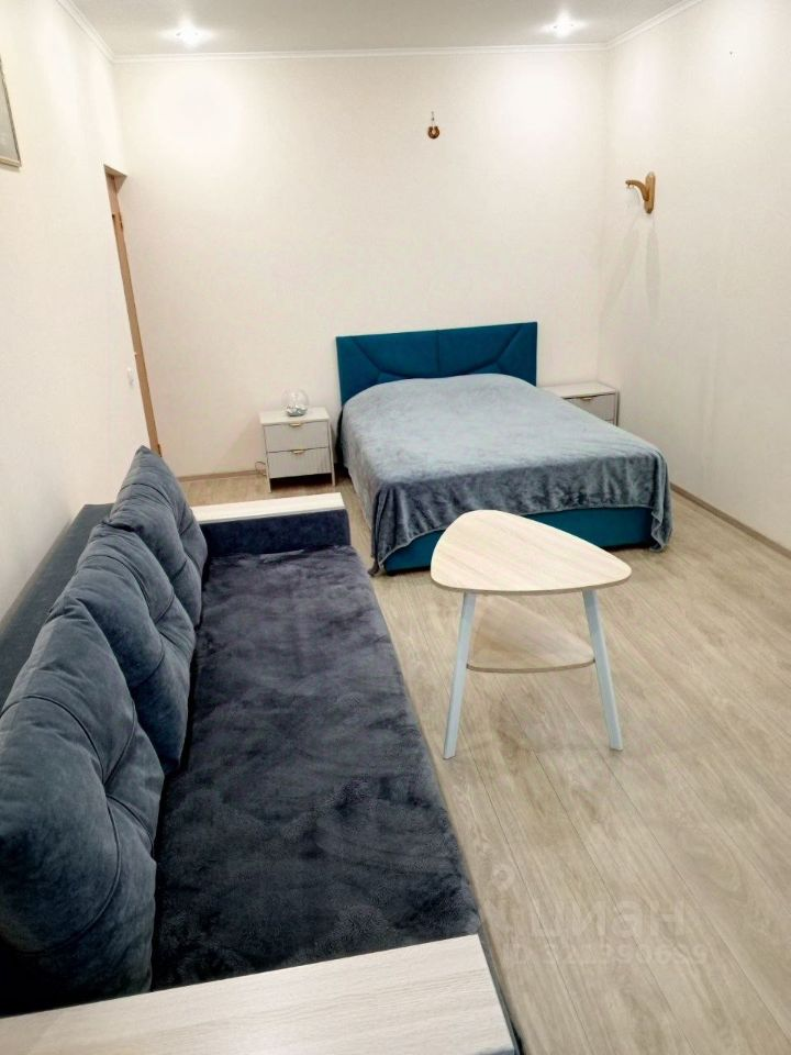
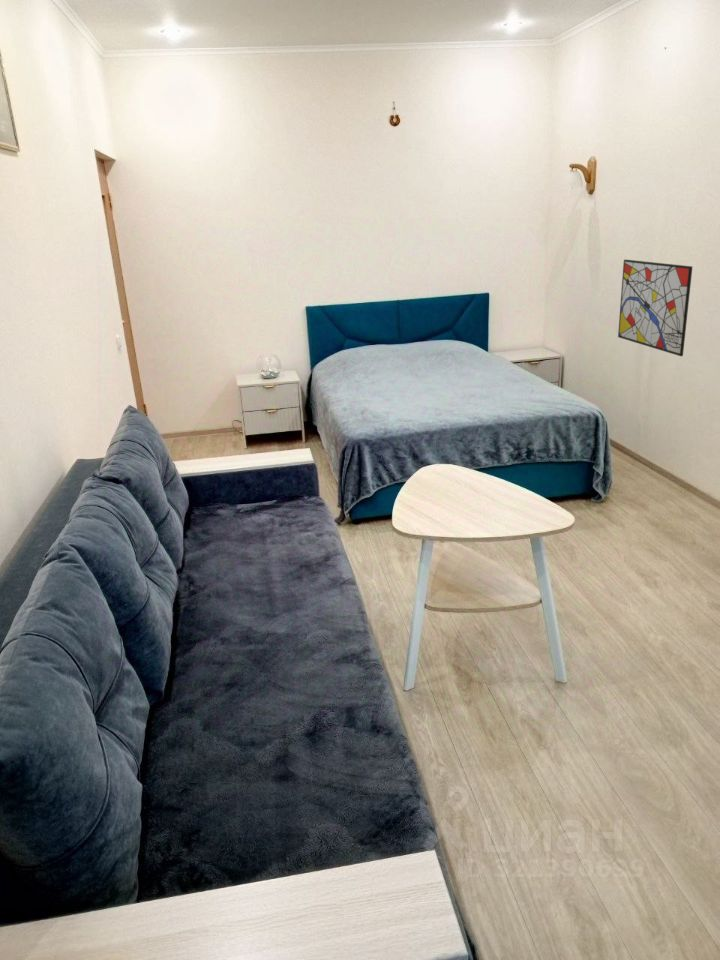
+ wall art (651, 305)
